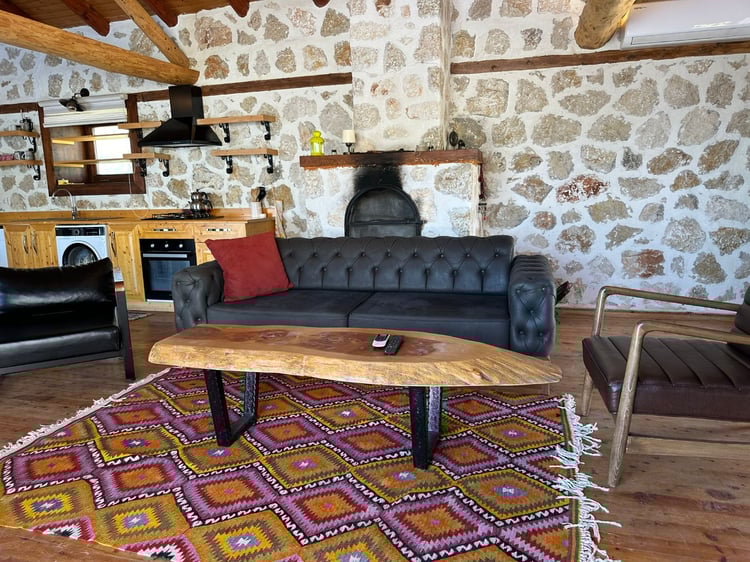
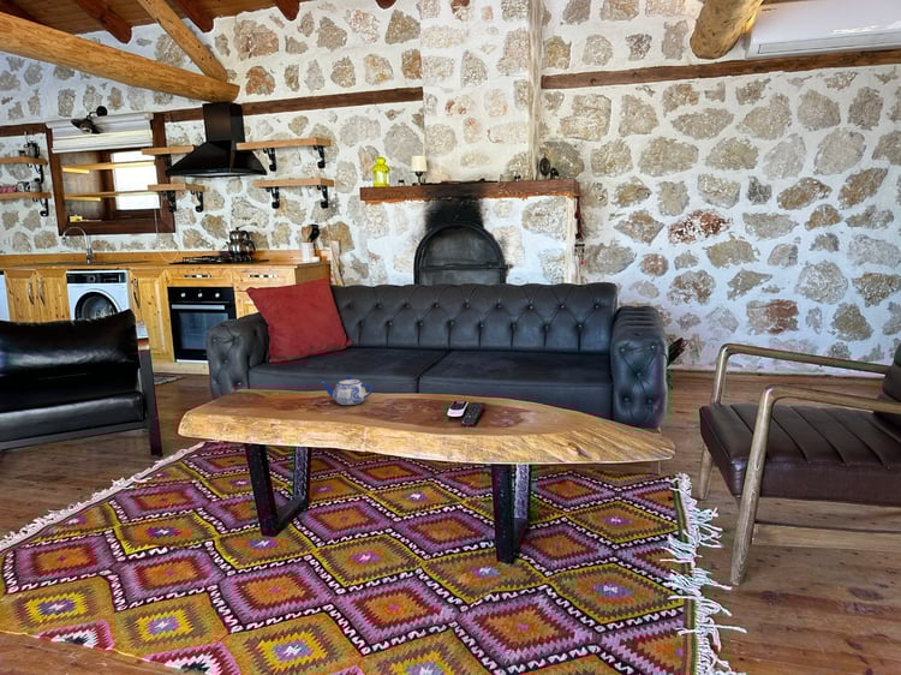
+ teapot (346, 389)
